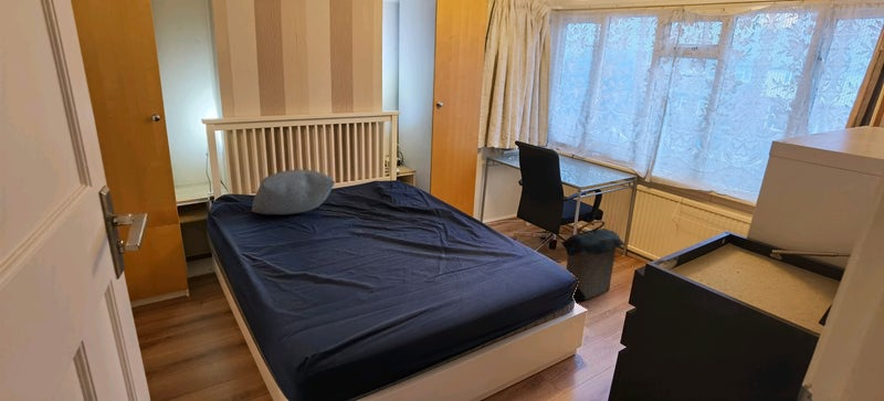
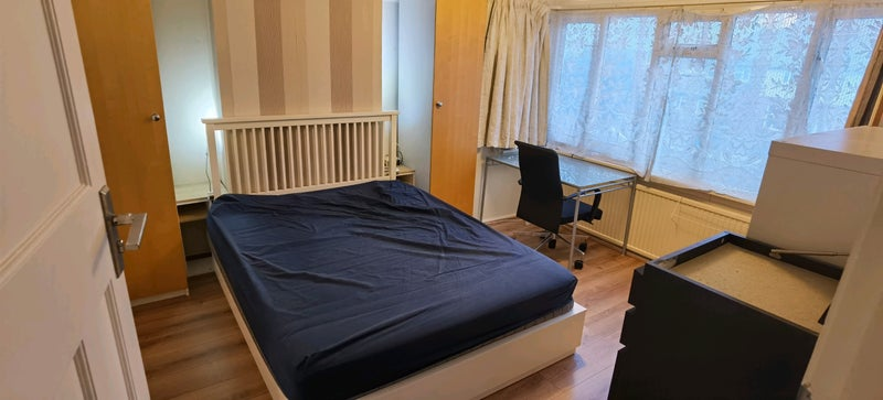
- pillow (292, 191)
- laundry hamper (591, 254)
